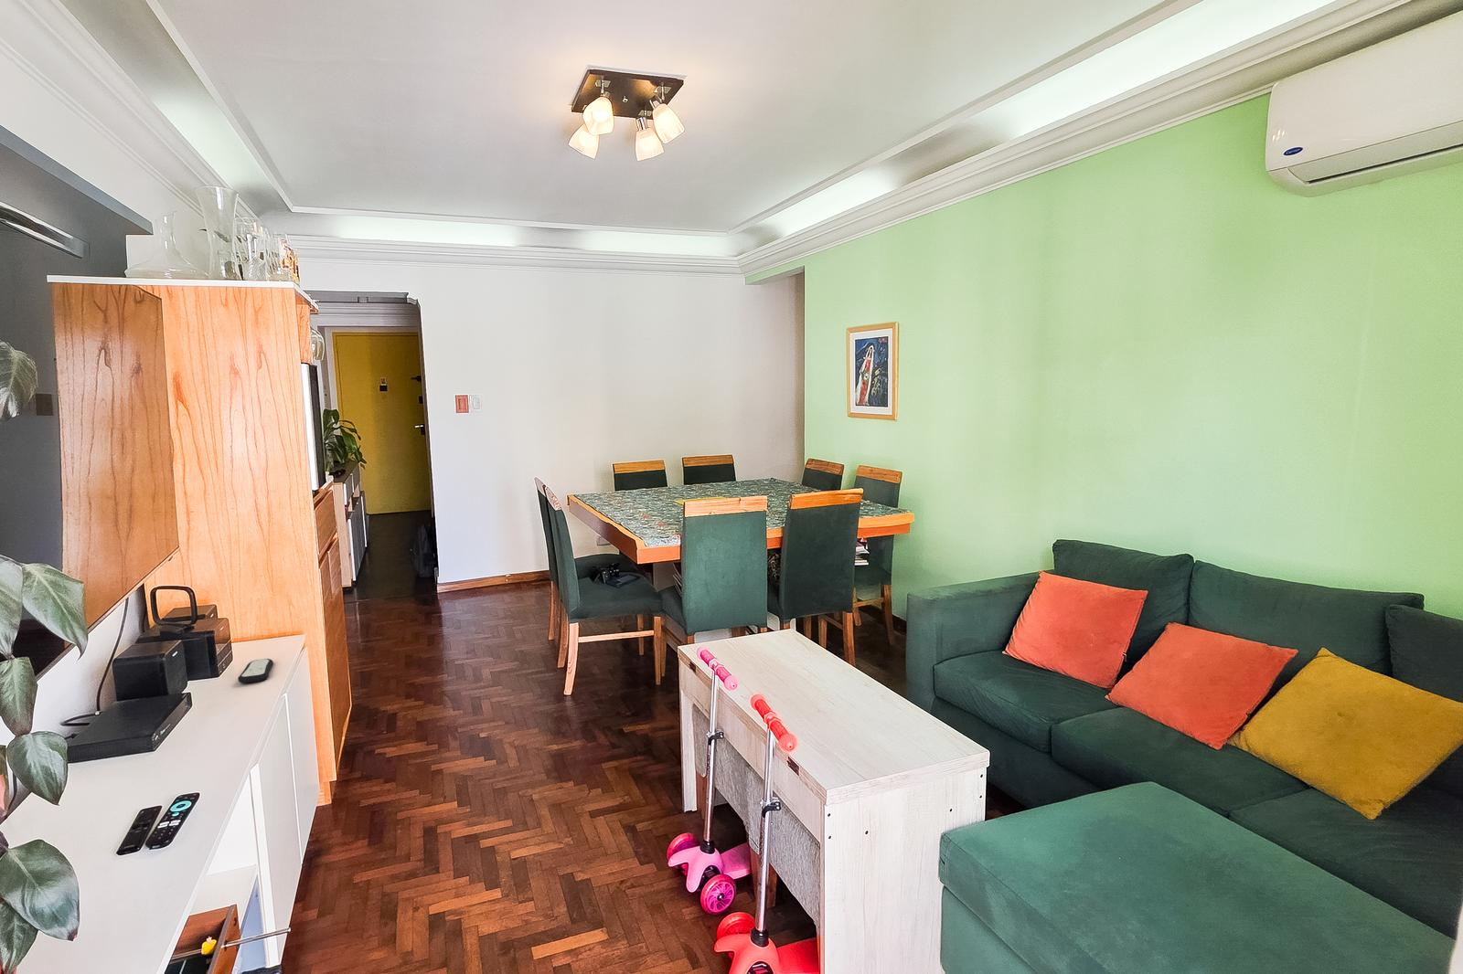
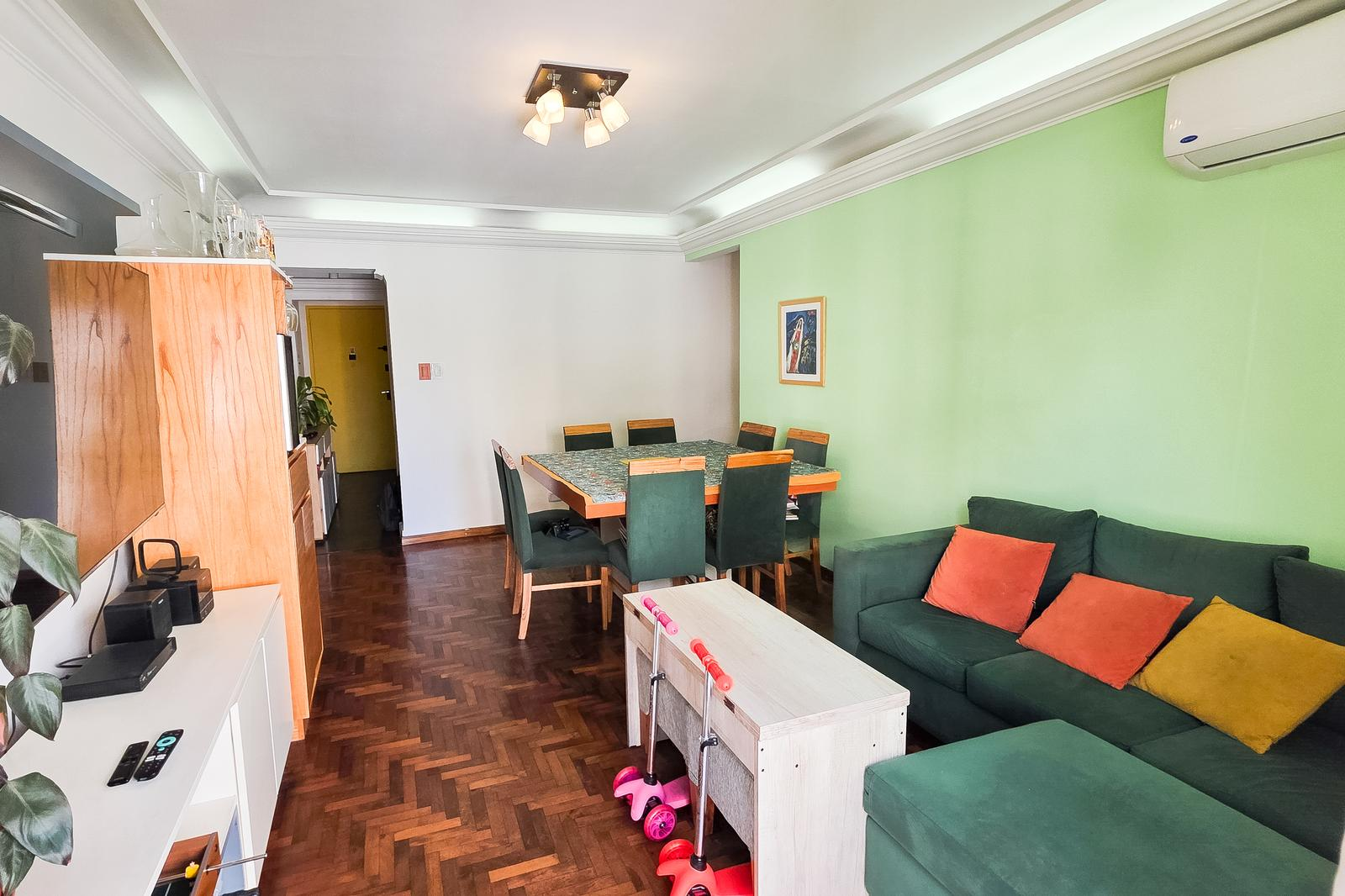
- remote control (257, 670)
